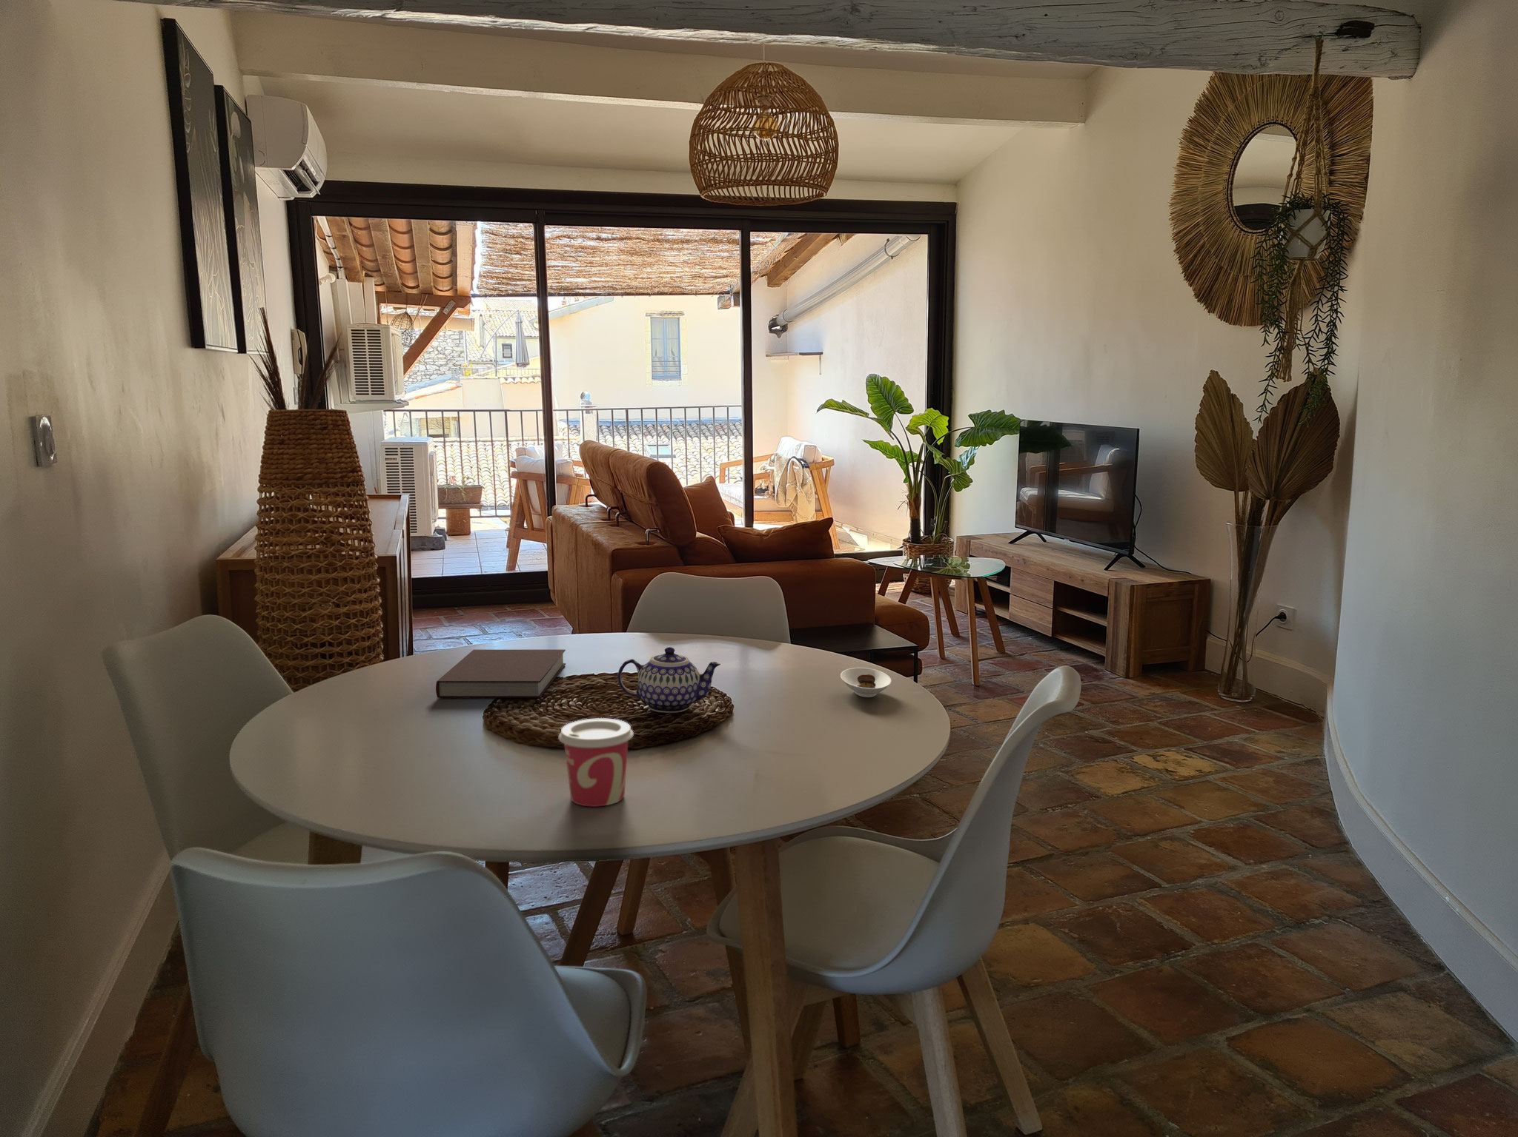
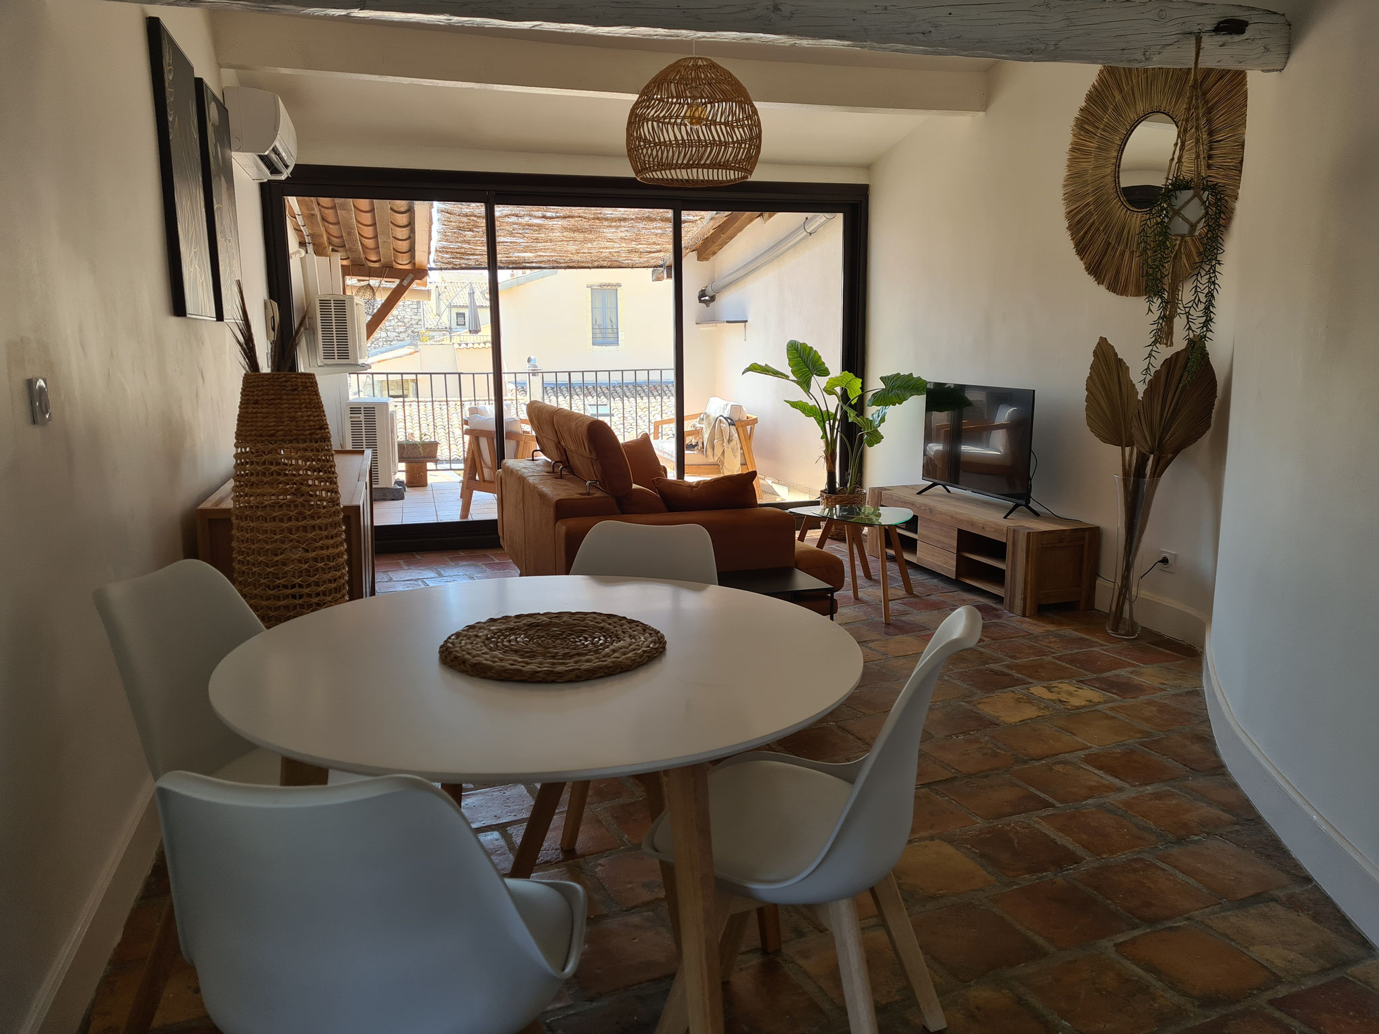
- teapot (668, 677)
- saucer (865, 683)
- notebook (504, 672)
- cup (596, 762)
